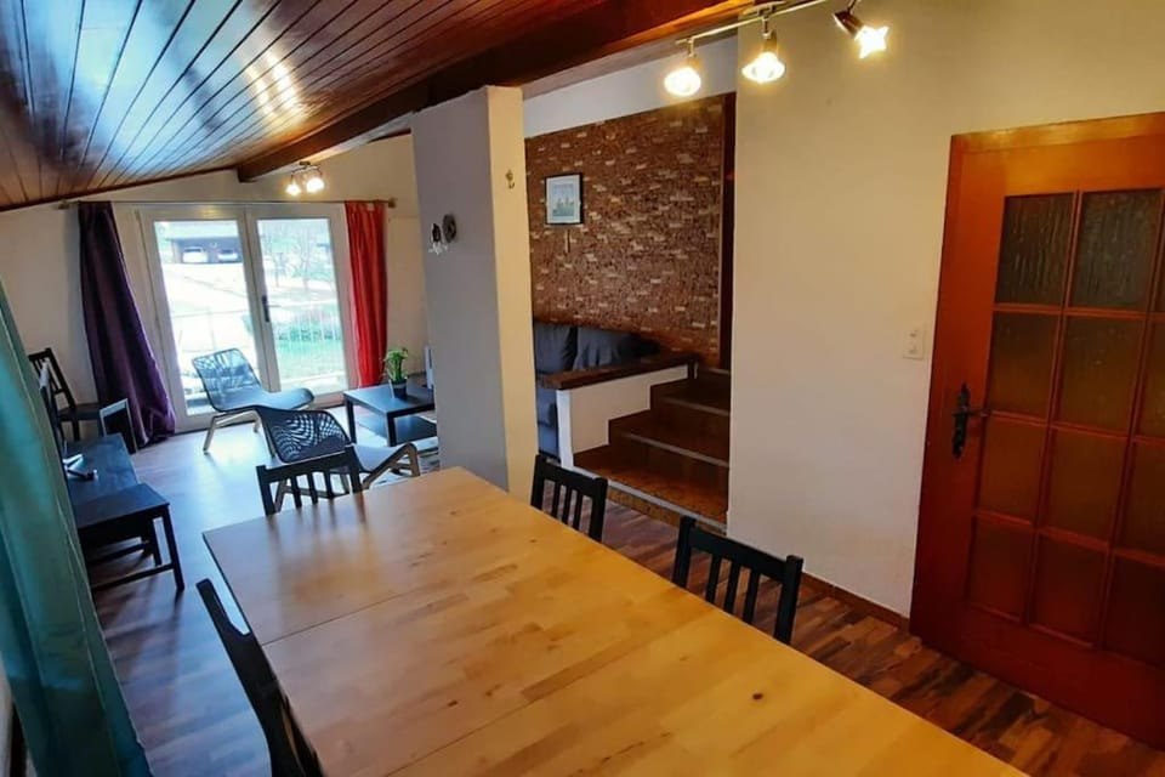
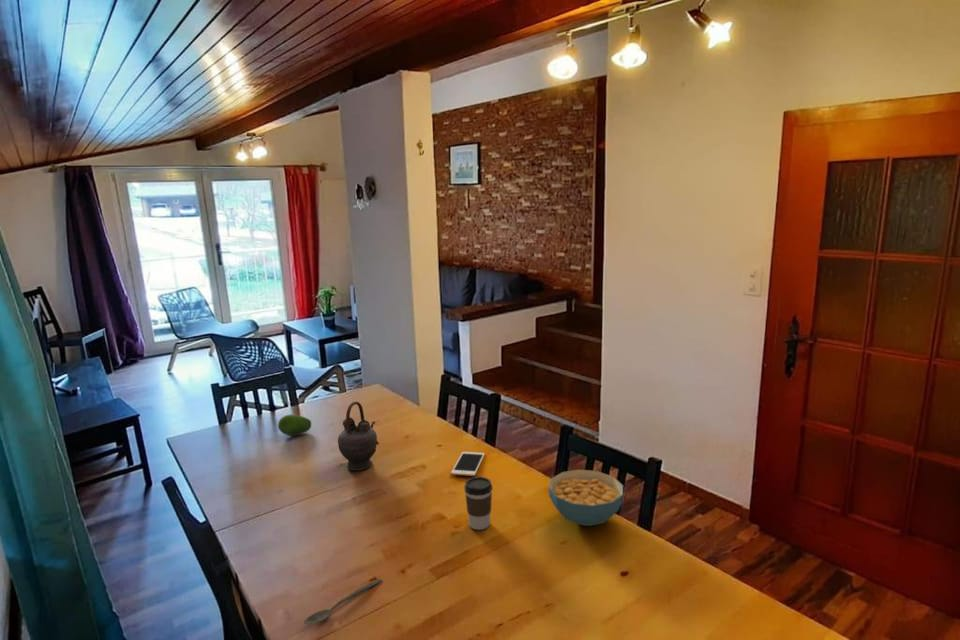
+ fruit (294, 424)
+ spoon (345, 600)
+ cell phone (468, 463)
+ teapot (360, 433)
+ coffee cup (478, 503)
+ cereal bowl (585, 503)
